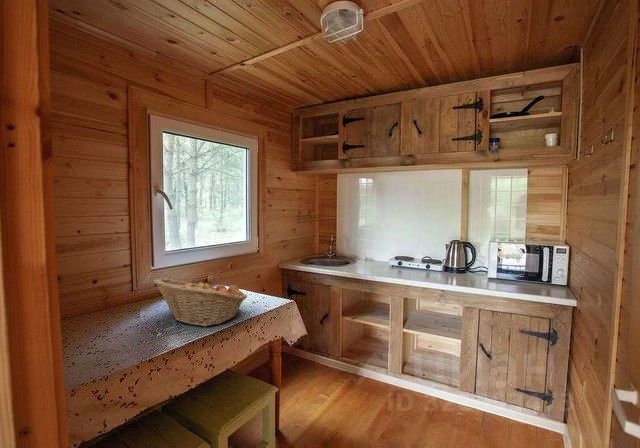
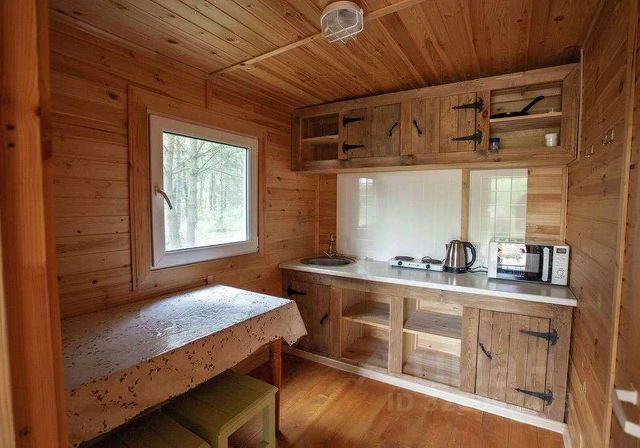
- fruit basket (201, 296)
